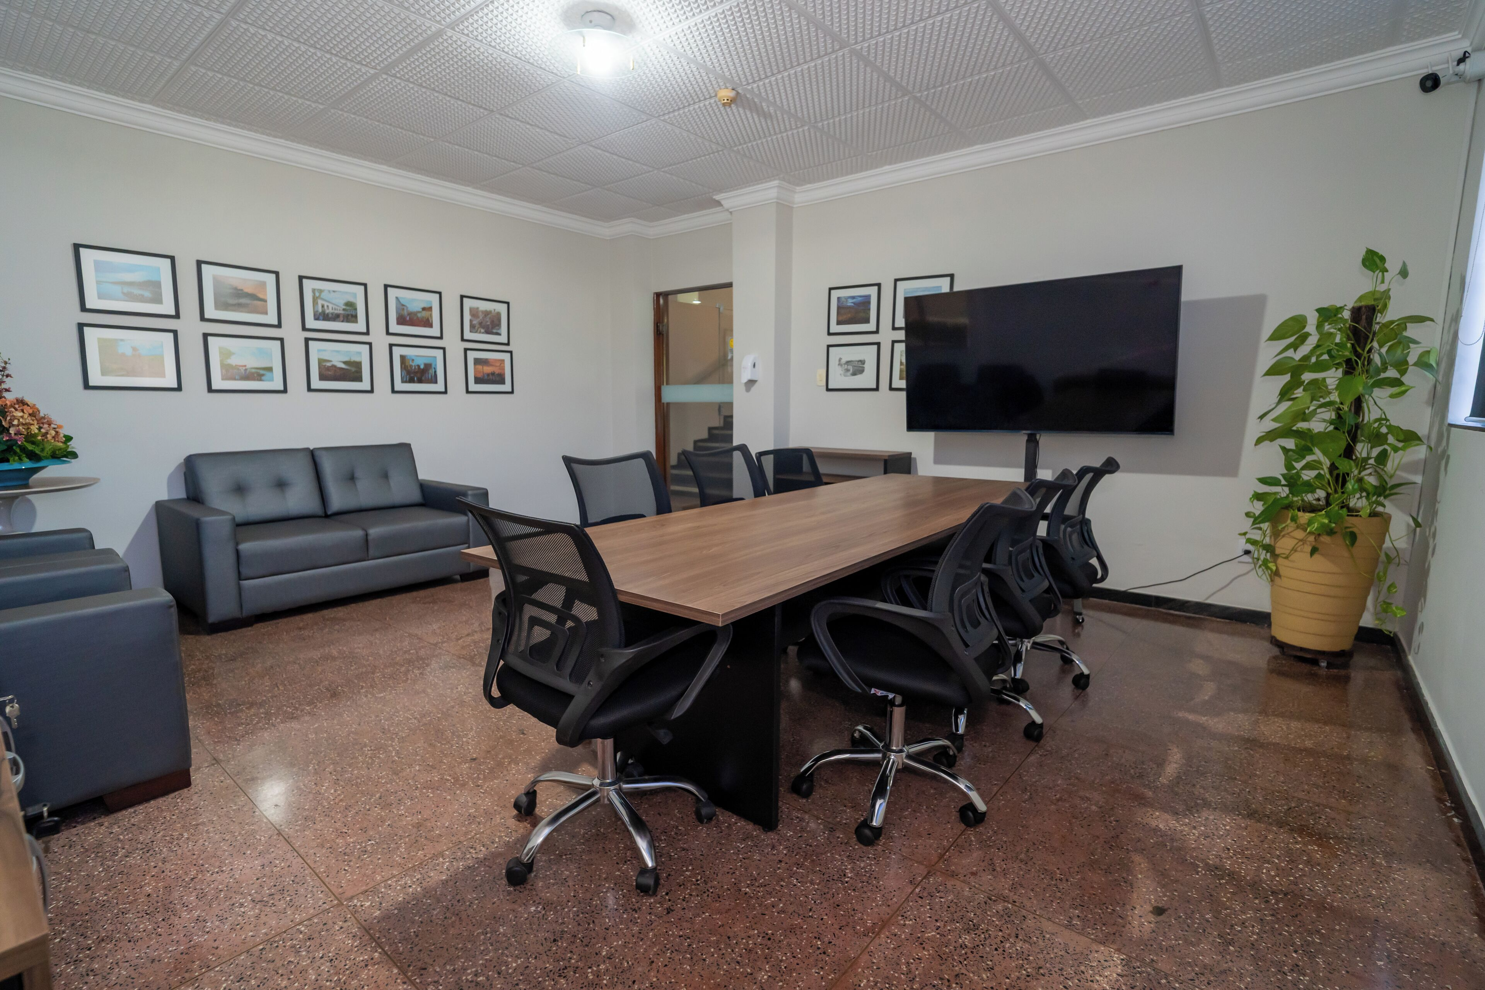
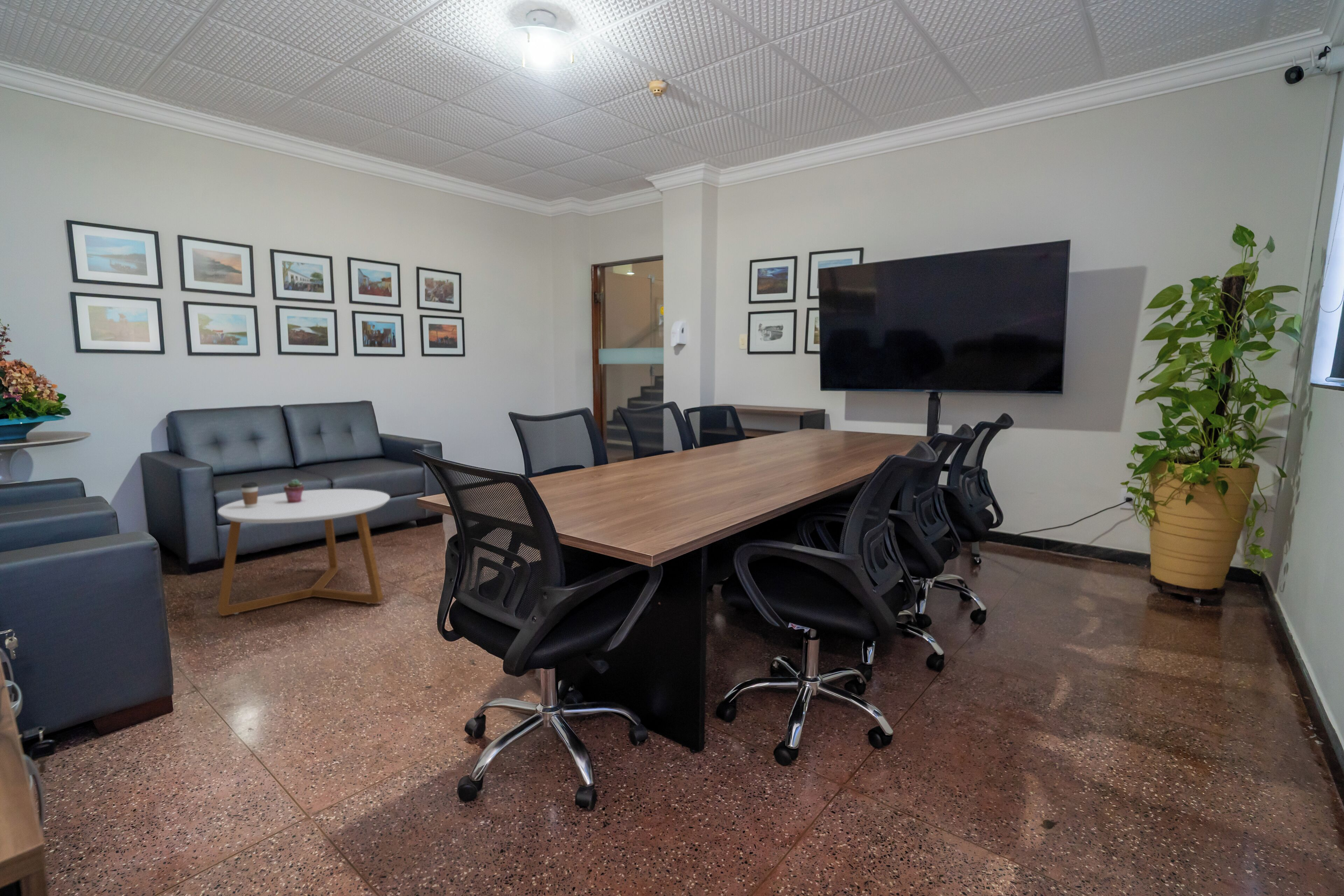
+ coffee cup (250, 495)
+ coffee table (327, 548)
+ potted succulent (294, 490)
